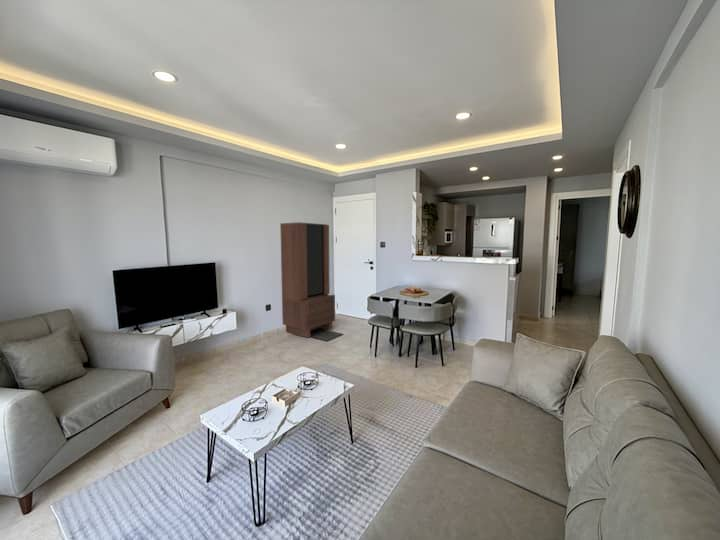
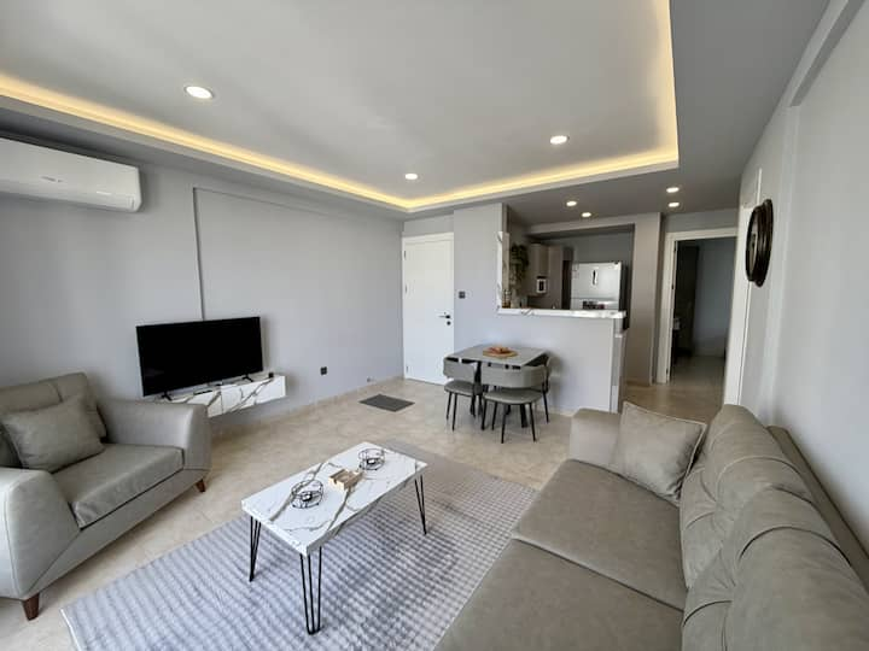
- bookcase (308, 278)
